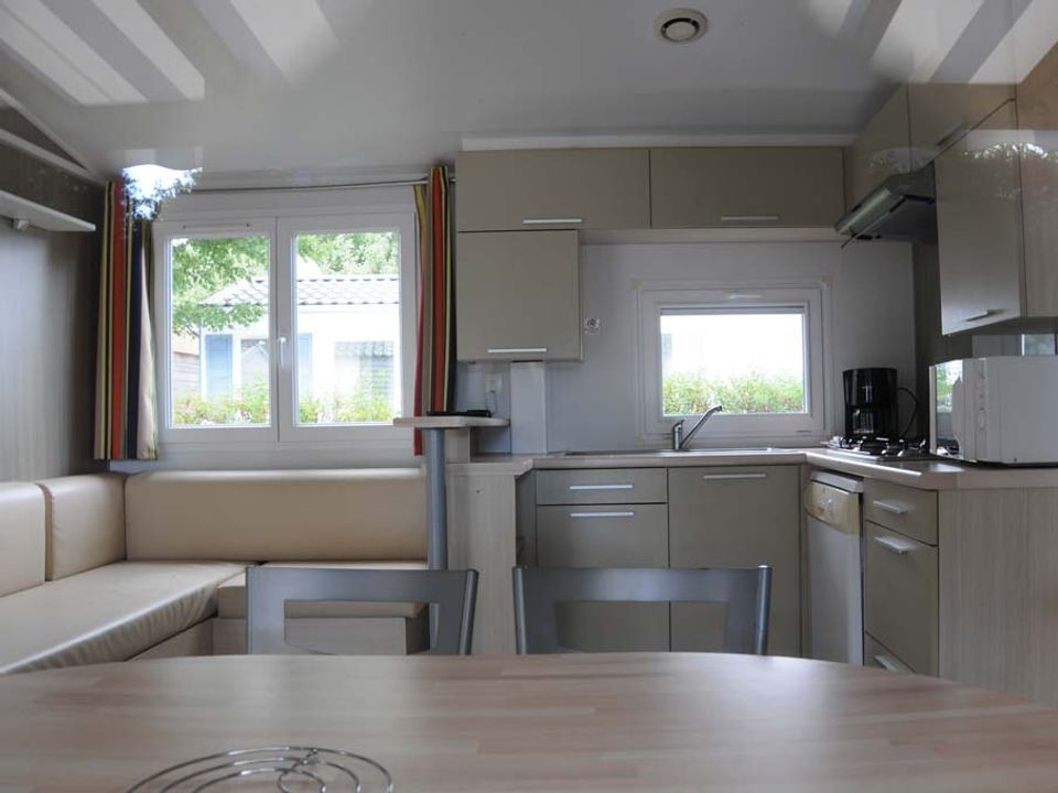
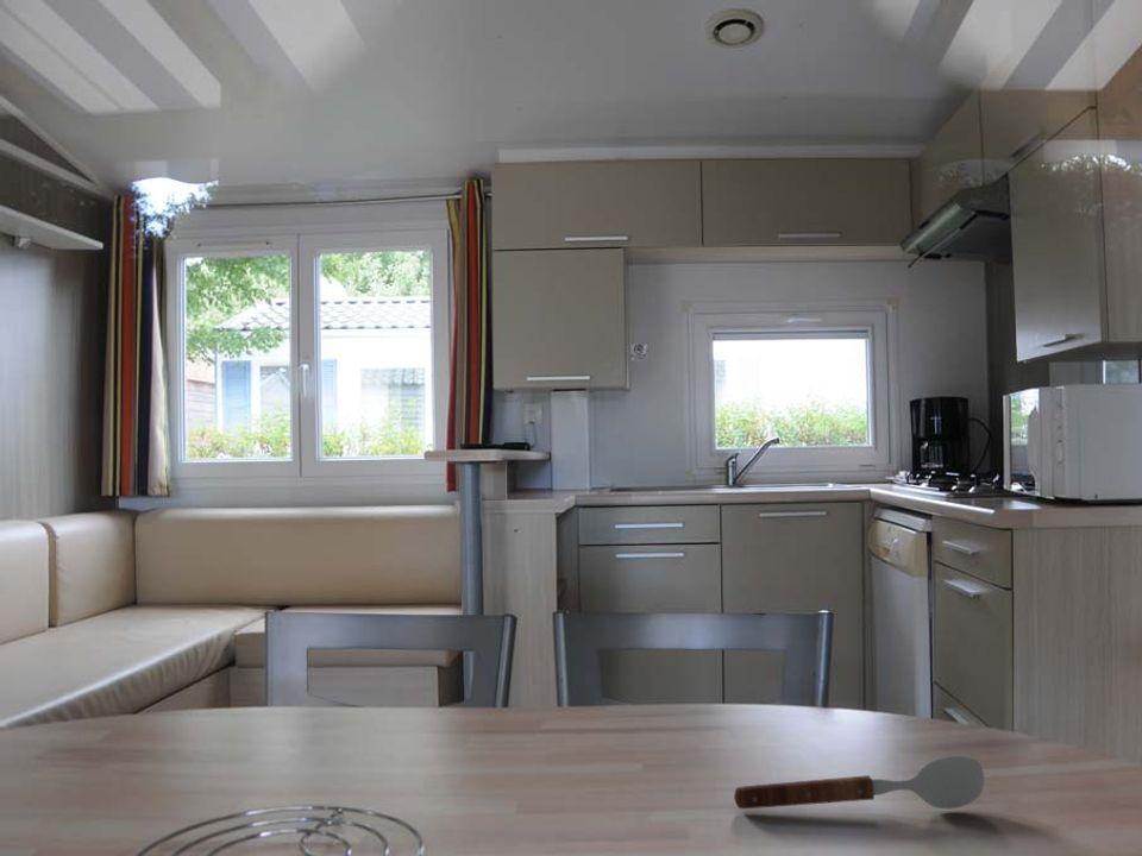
+ soupspoon (860, 781)
